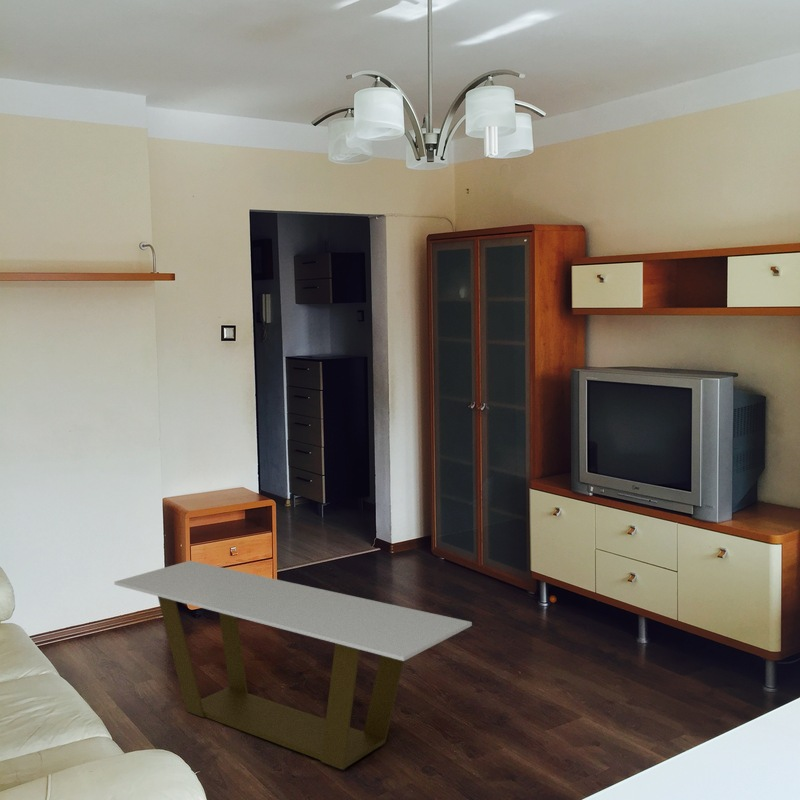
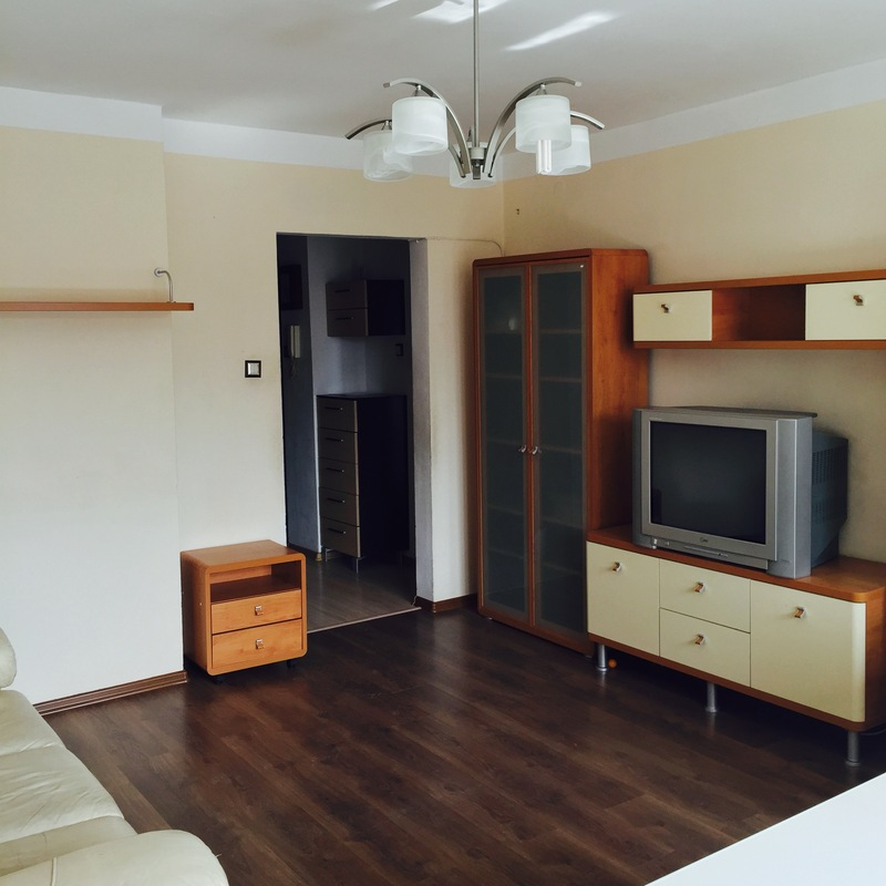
- coffee table (288, 630)
